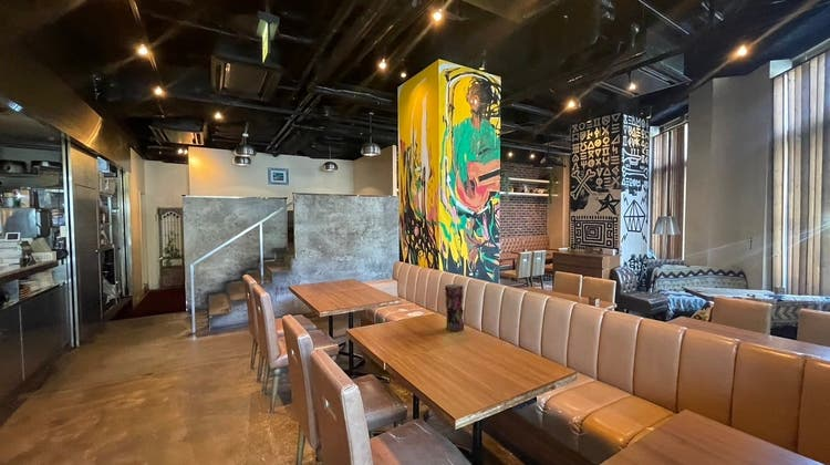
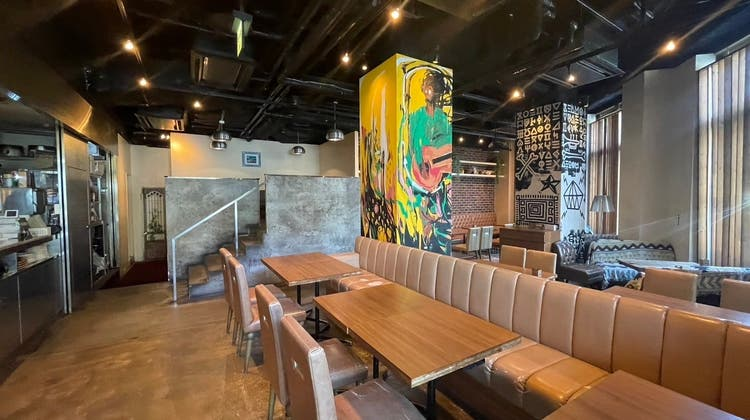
- vase (454, 307)
